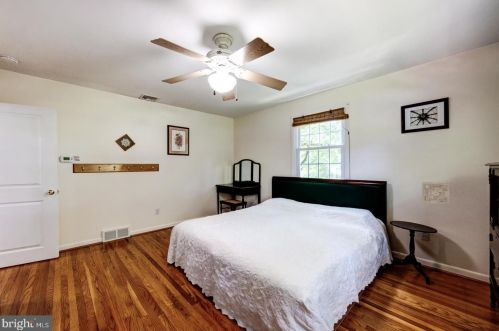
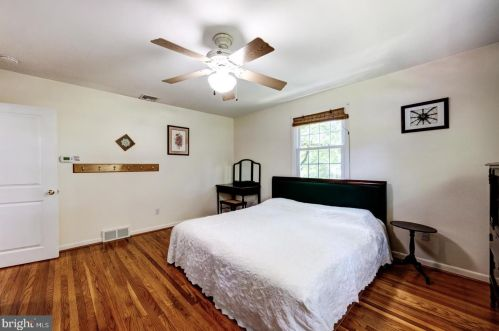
- wall ornament (435, 192)
